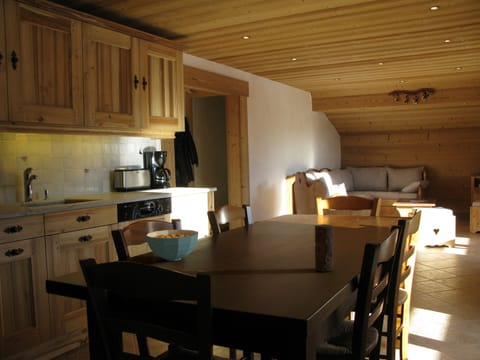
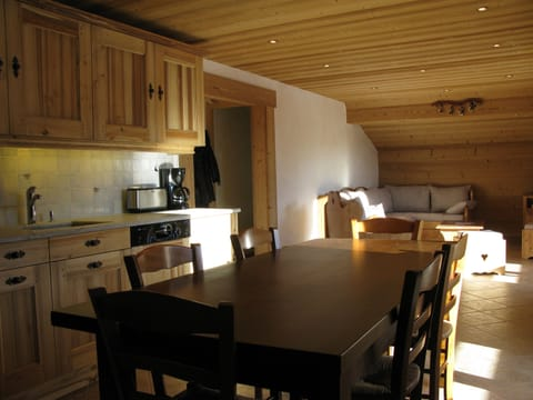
- cereal bowl (173, 246)
- candle (324, 247)
